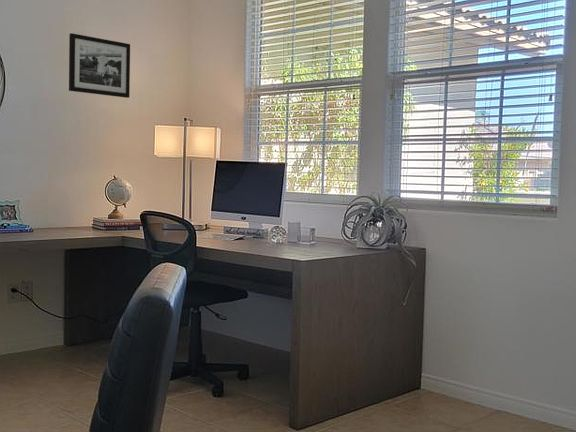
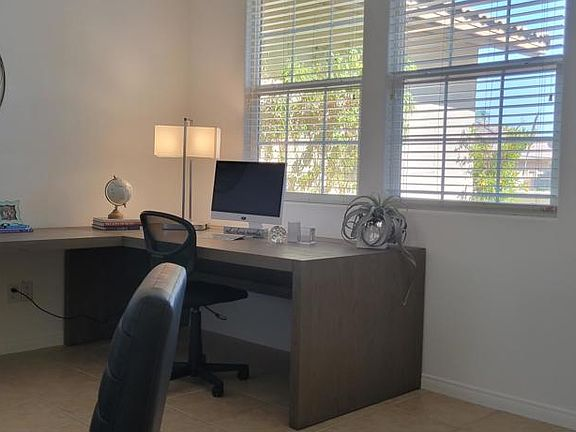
- picture frame (100, 66)
